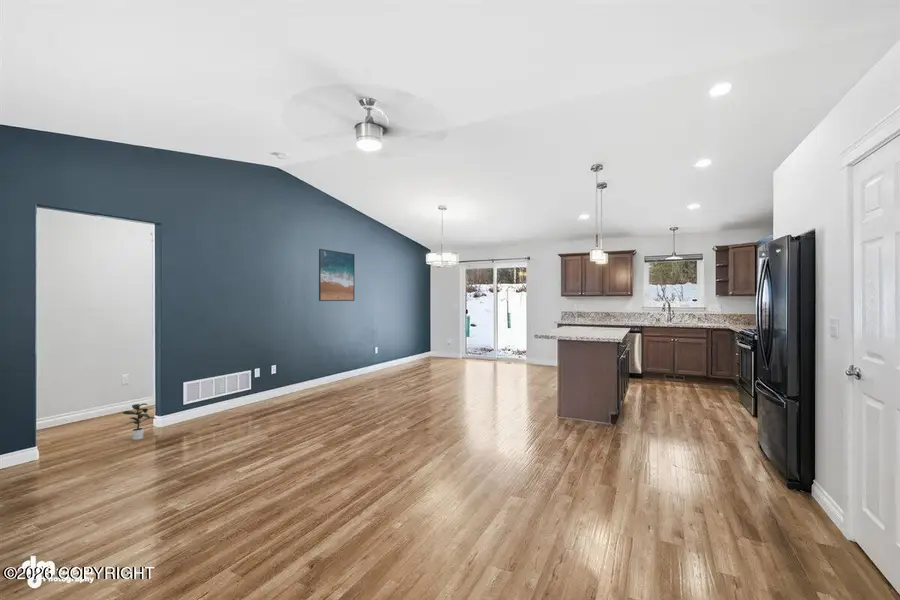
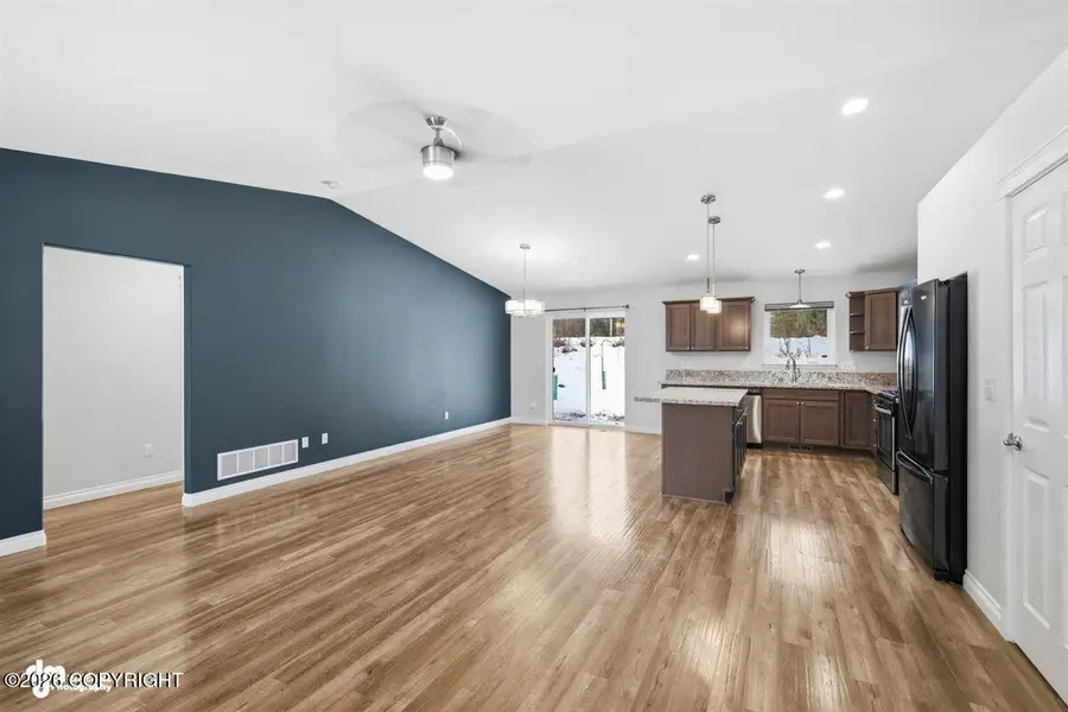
- potted plant (140, 420)
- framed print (337, 276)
